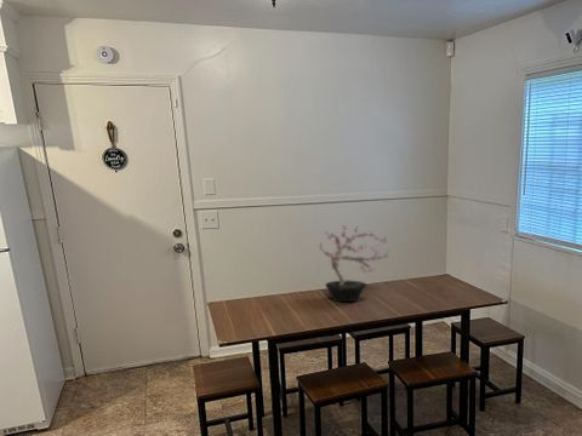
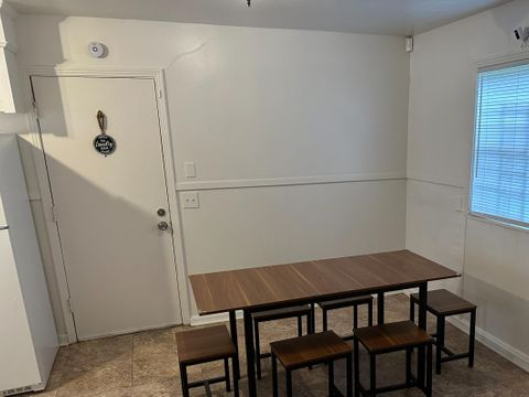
- potted plant (356, 260)
